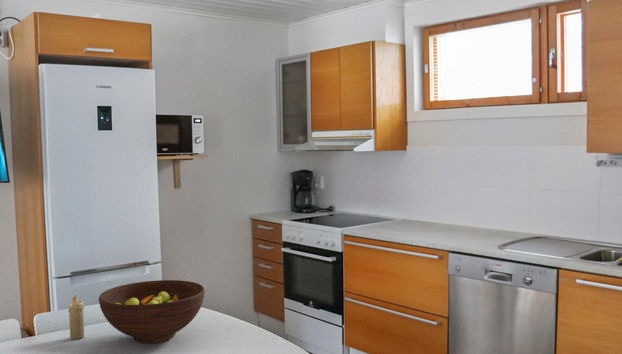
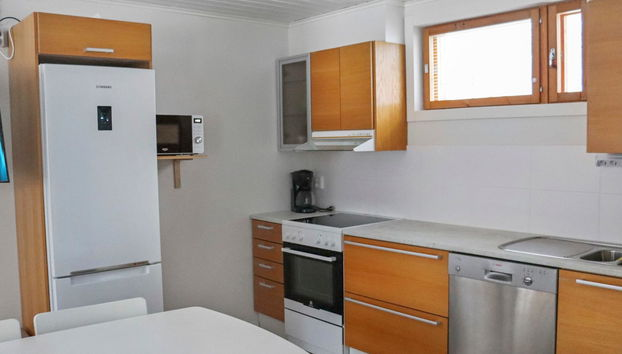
- fruit bowl (153, 314)
- candle (76, 316)
